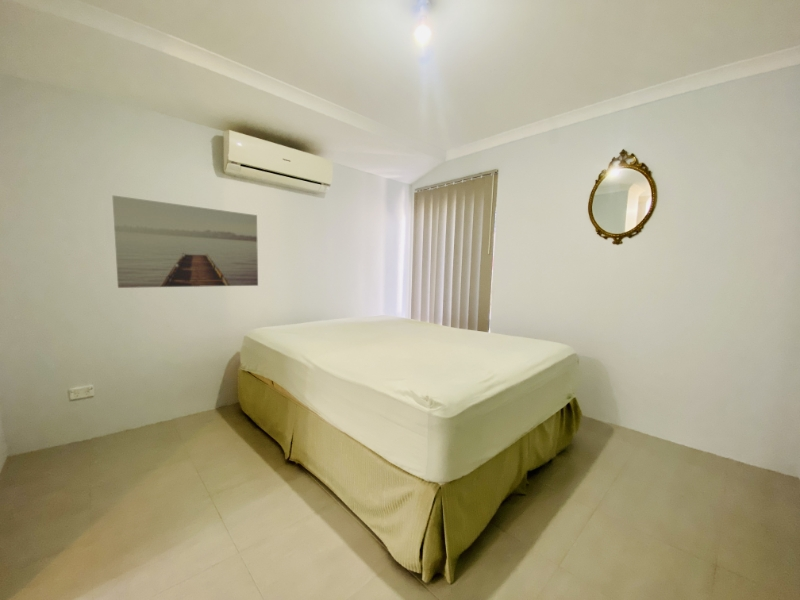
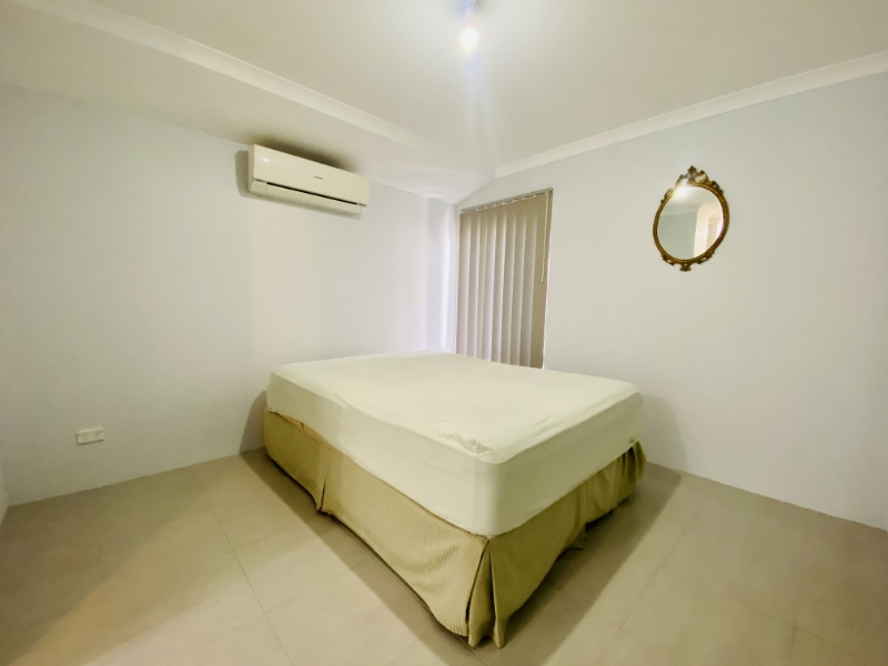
- wall art (195, 247)
